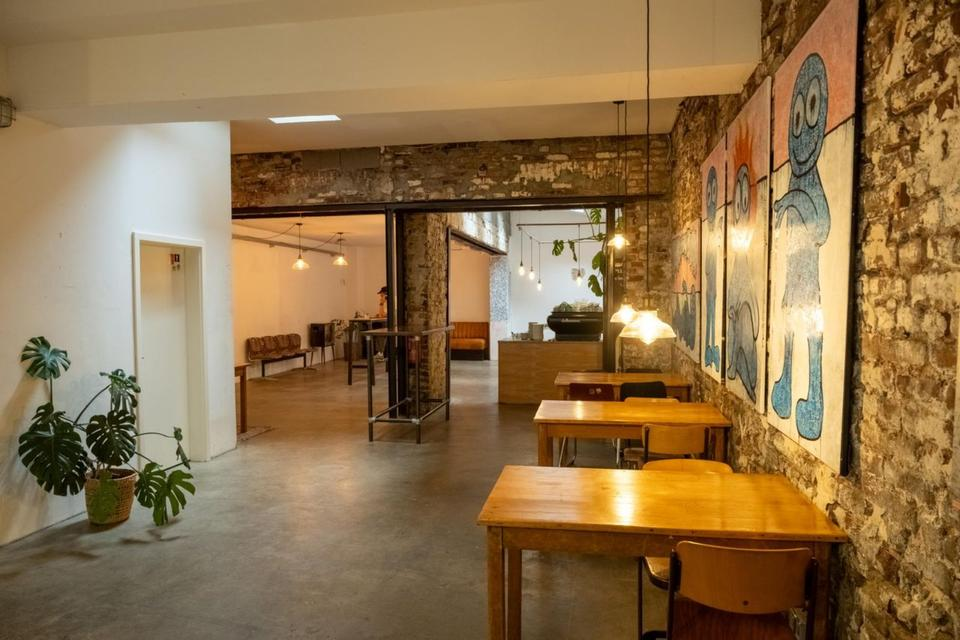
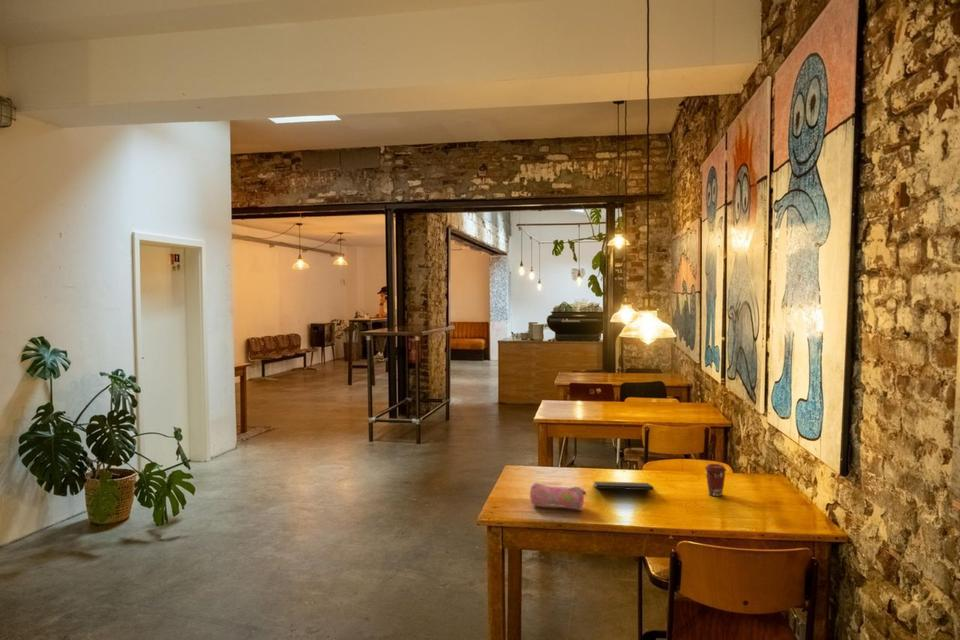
+ coffee cup (715, 480)
+ pencil case (557, 495)
+ notepad (622, 485)
